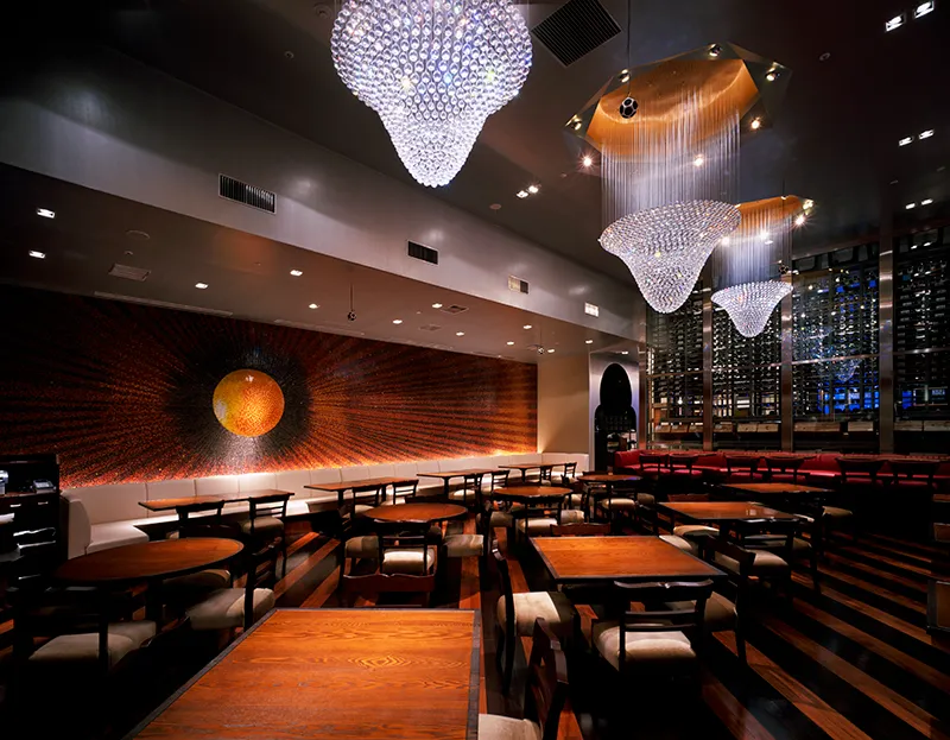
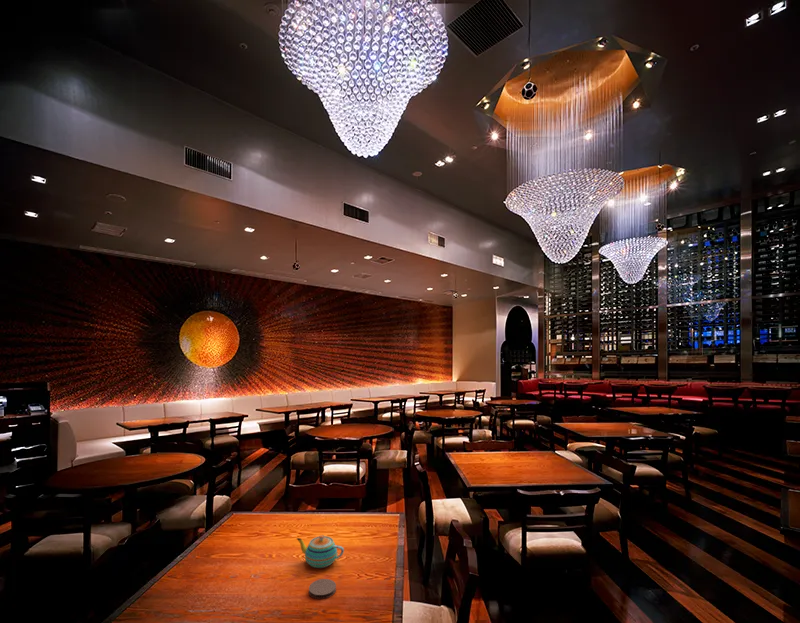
+ teapot (319, 549)
+ coaster (322, 588)
